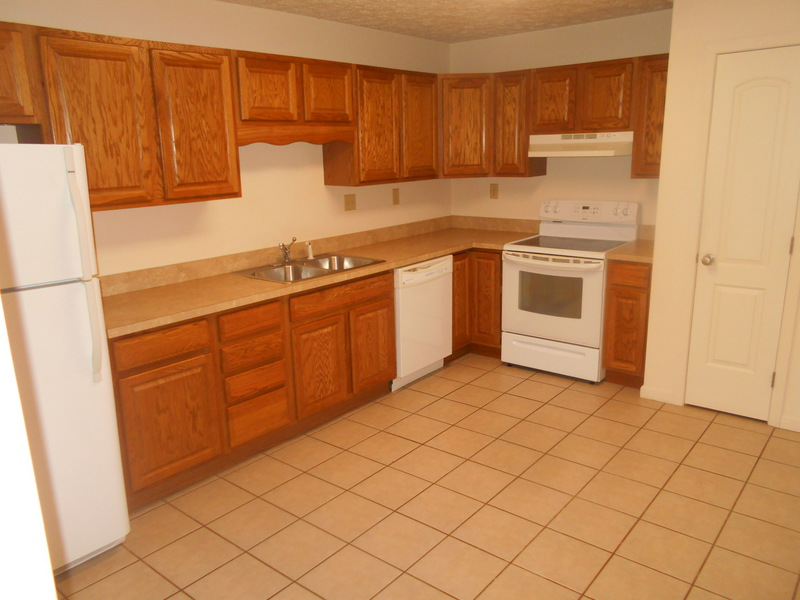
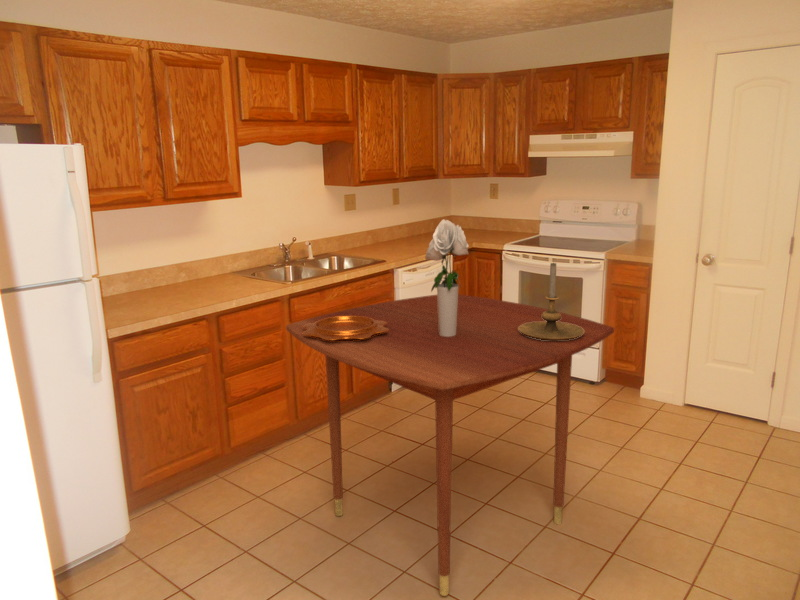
+ bouquet (446, 276)
+ candle holder (552, 298)
+ decorative bowl (345, 326)
+ dining table (446, 425)
